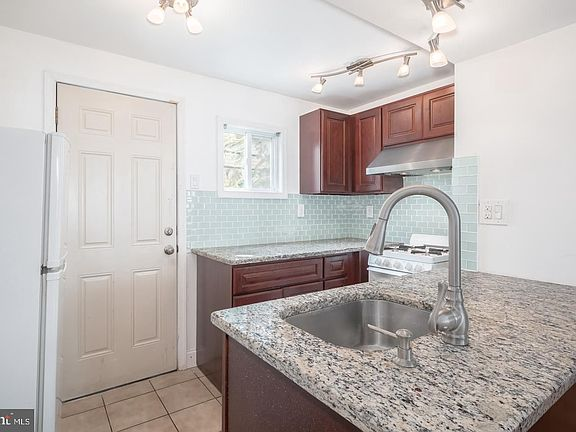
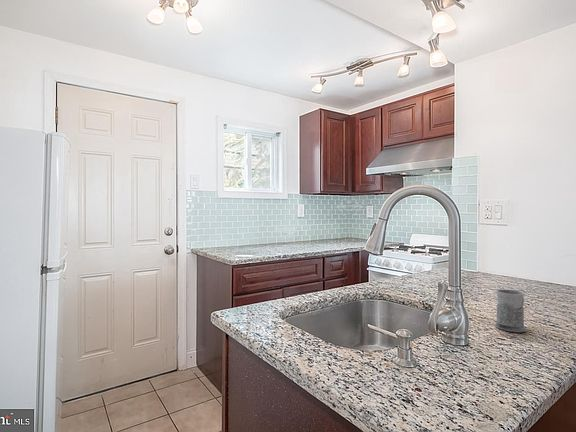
+ mug (513, 308)
